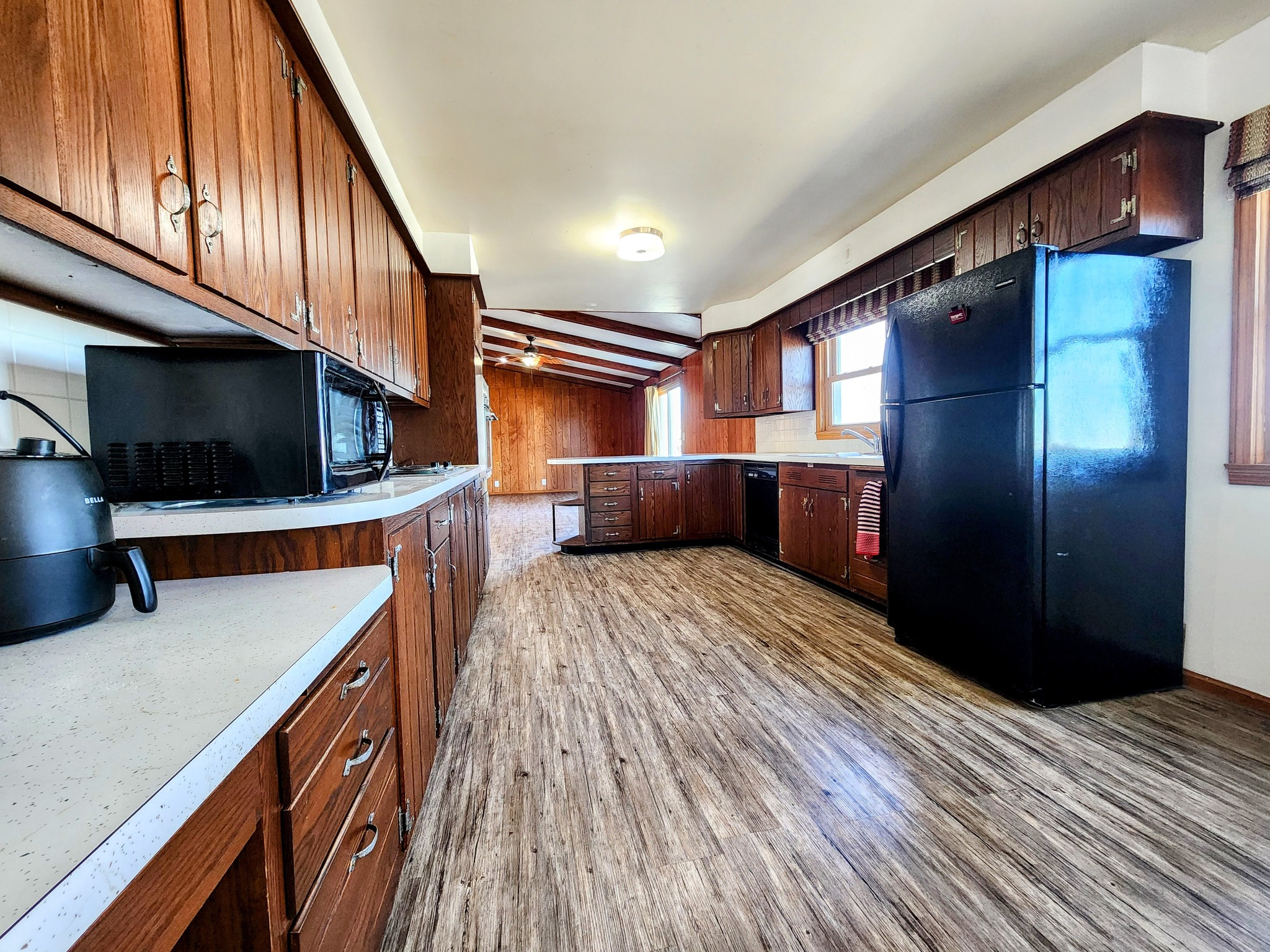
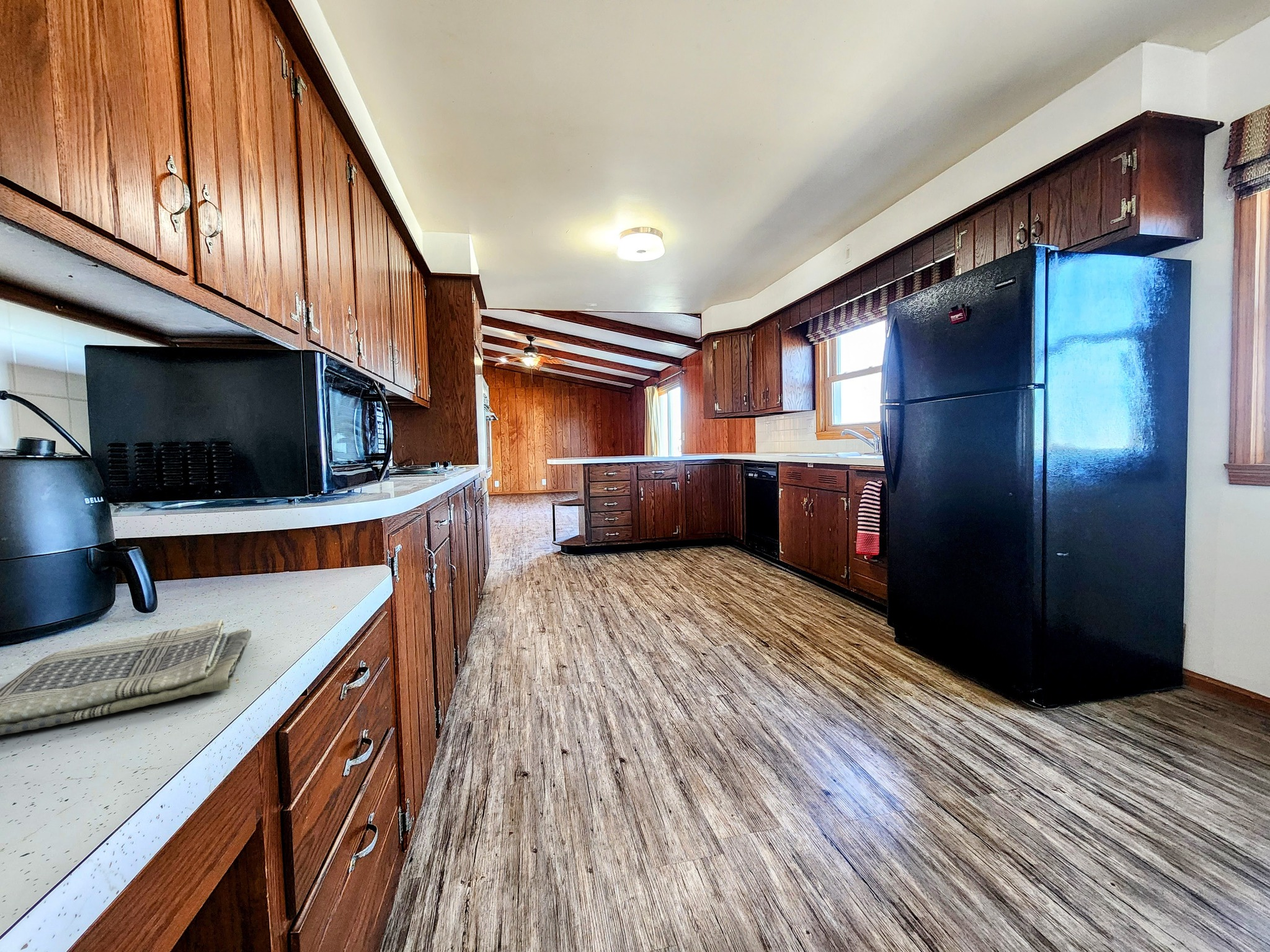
+ dish towel (135, 666)
